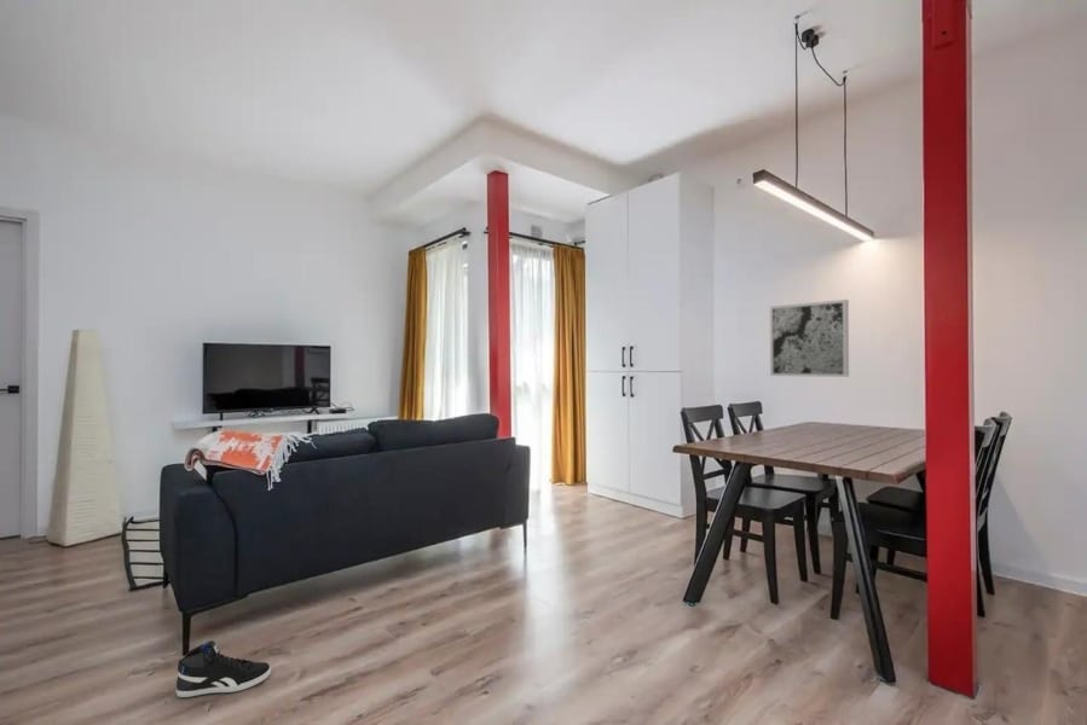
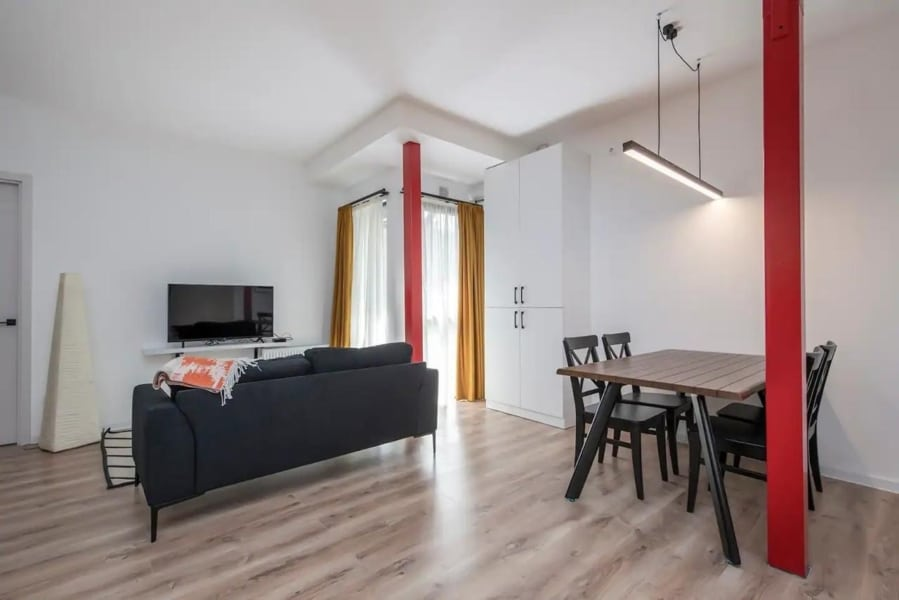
- sneaker (224, 663)
- wall art (806, 340)
